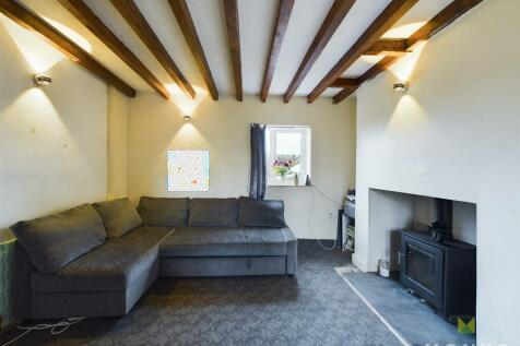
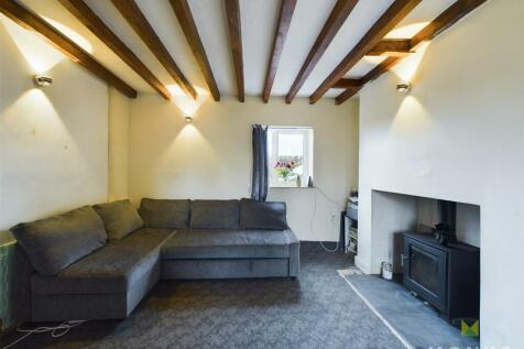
- wall art (188, 170)
